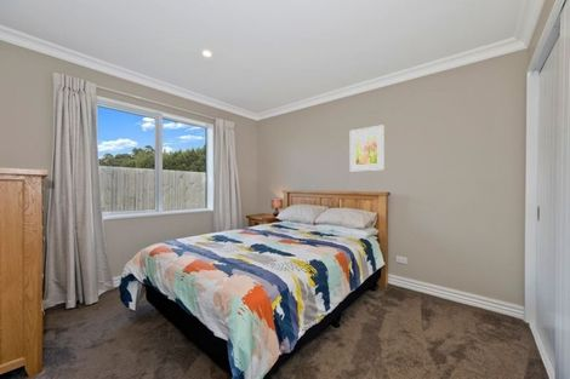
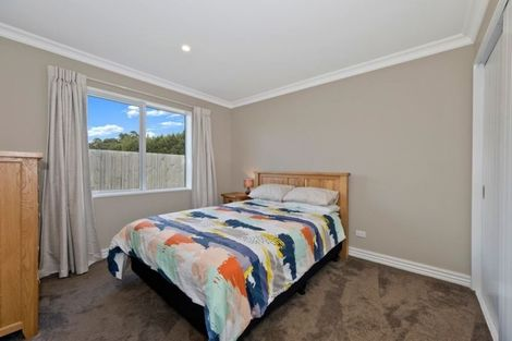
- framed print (366, 149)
